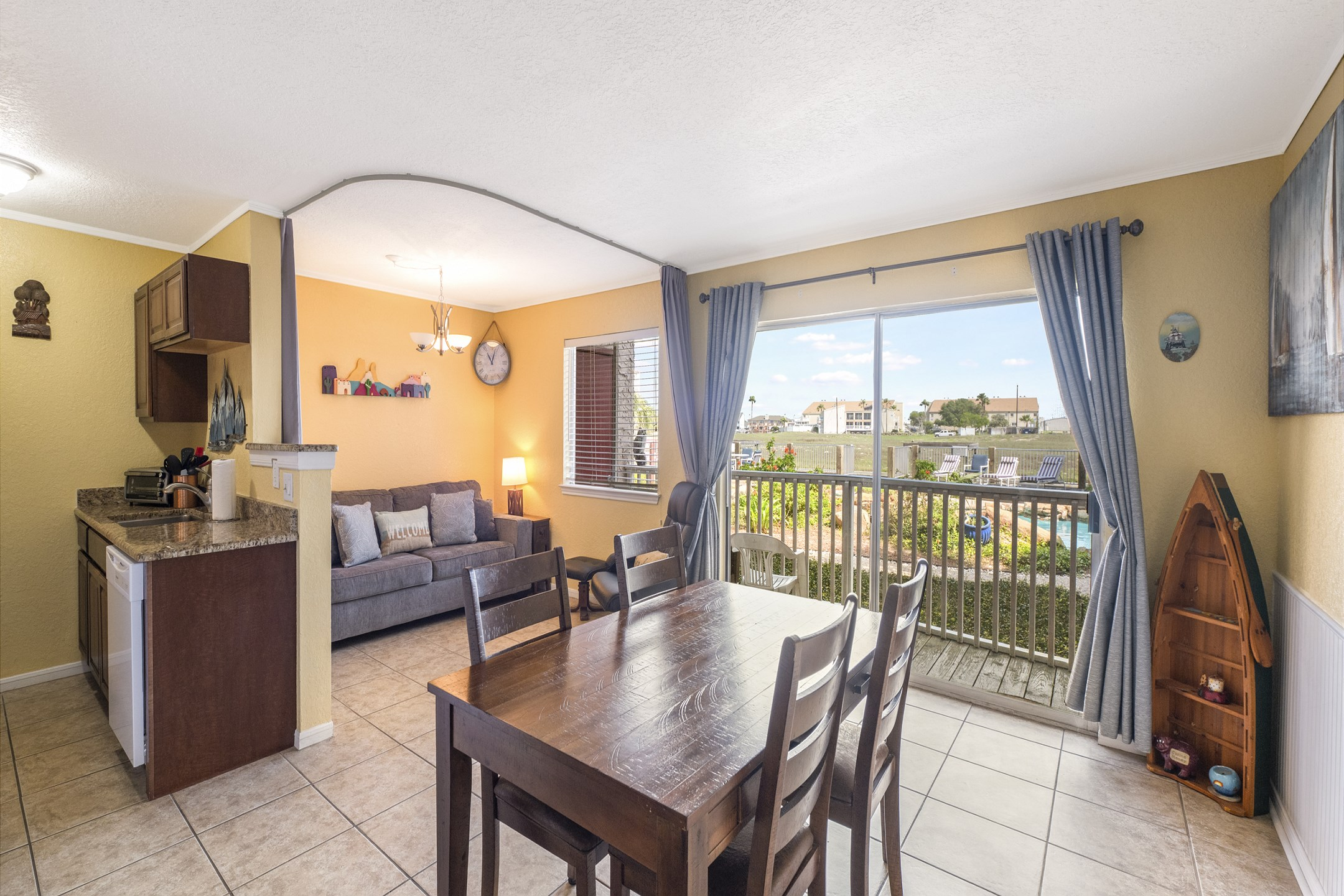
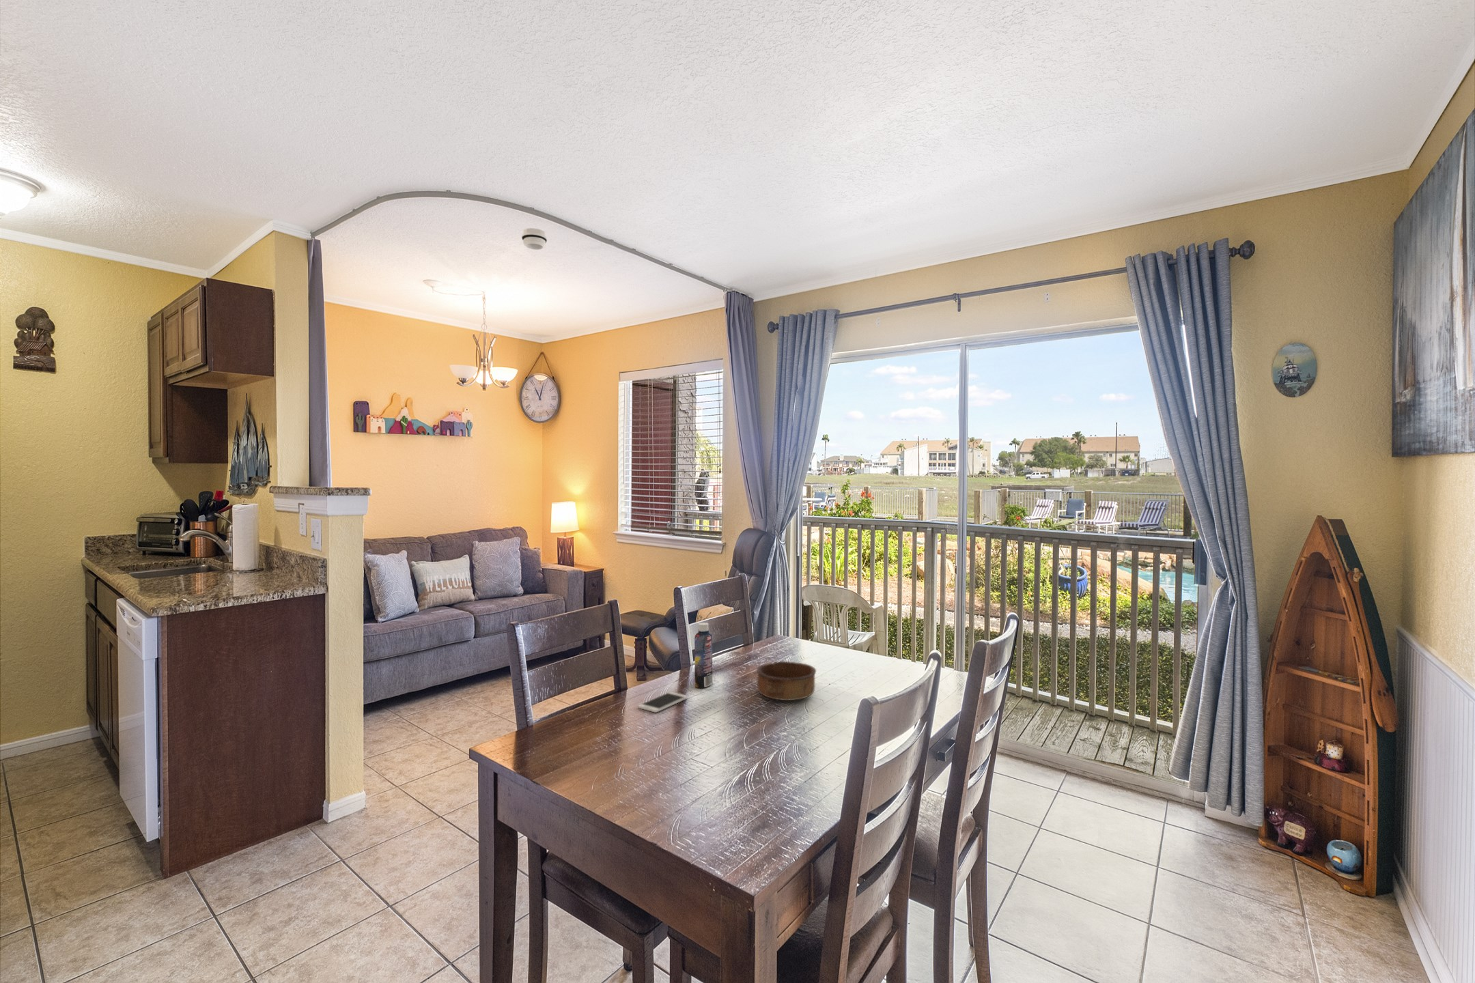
+ smoke detector (534, 239)
+ bottle (703, 654)
+ smartphone (663, 701)
+ bowl (786, 681)
